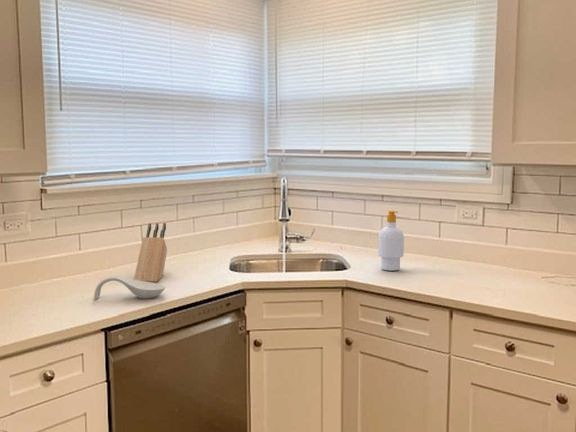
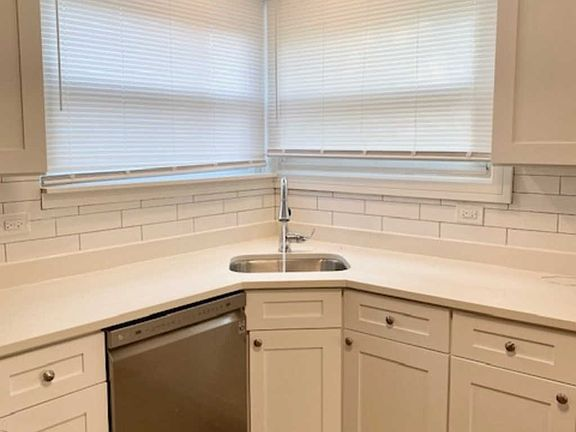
- spoon rest (130, 286)
- soap bottle (391, 240)
- knife block (151, 251)
